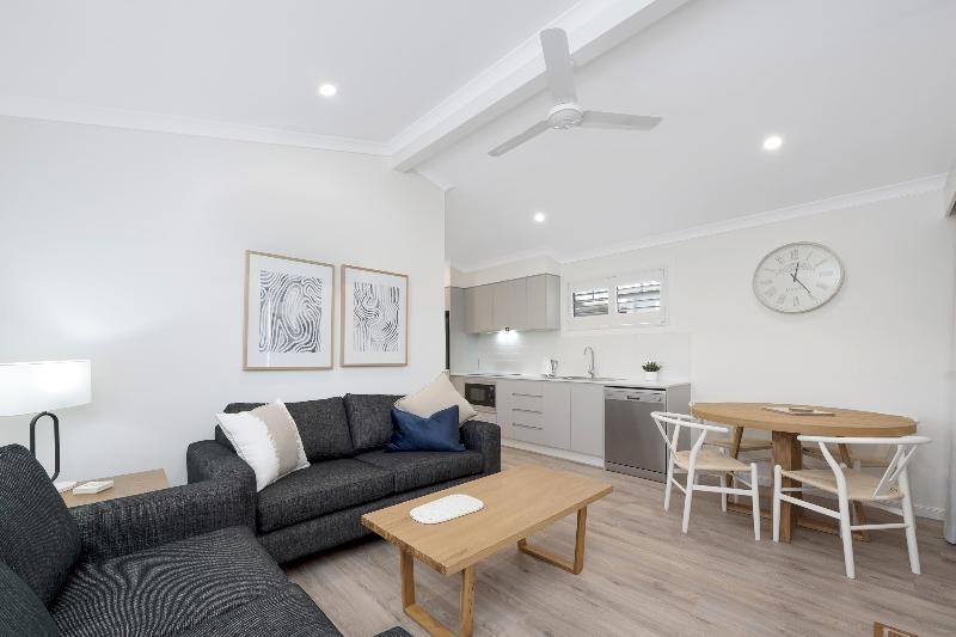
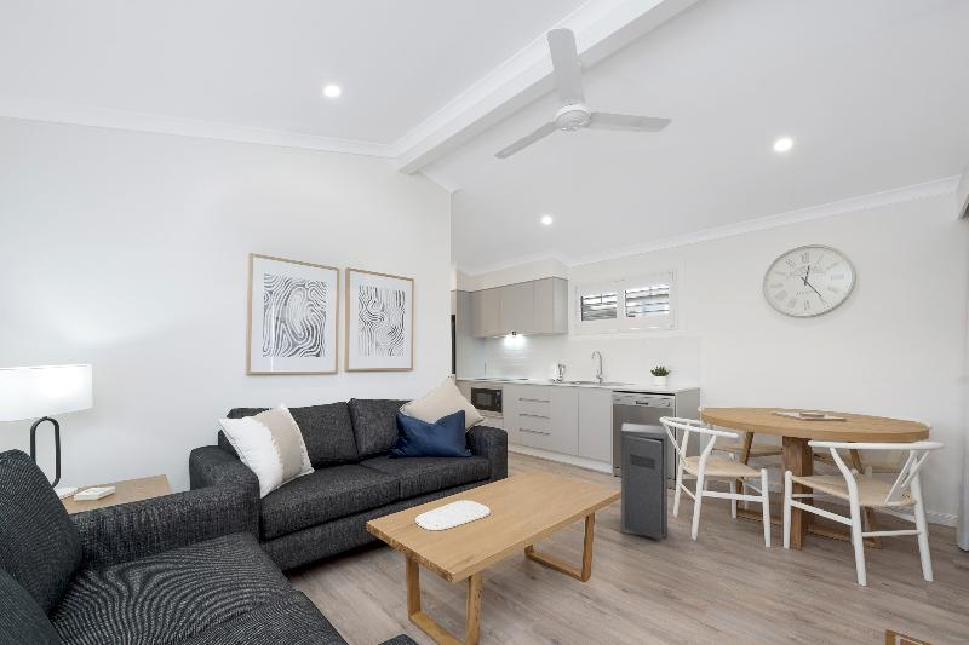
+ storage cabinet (643, 480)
